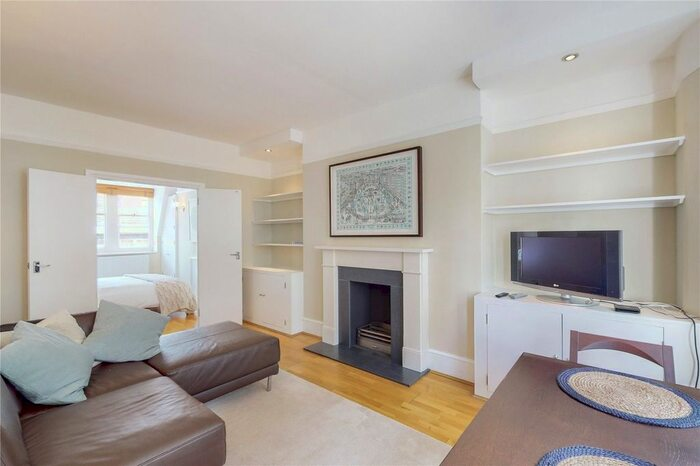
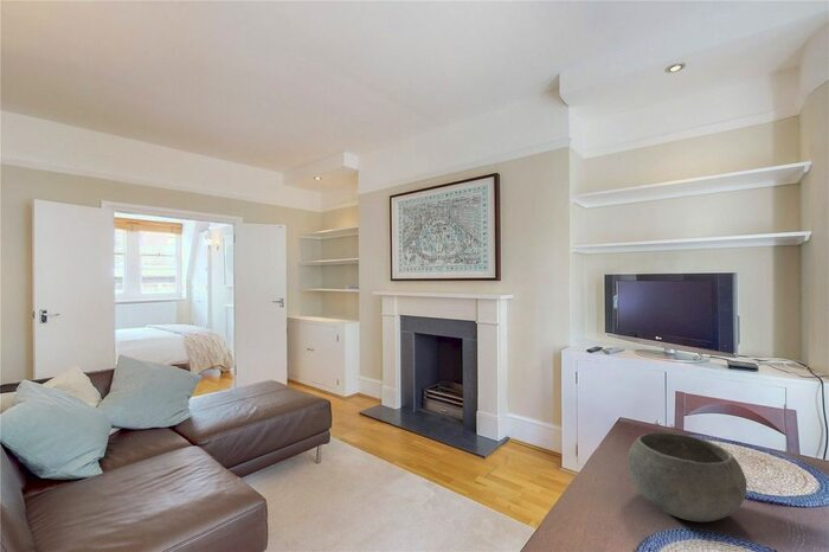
+ bowl (682, 476)
